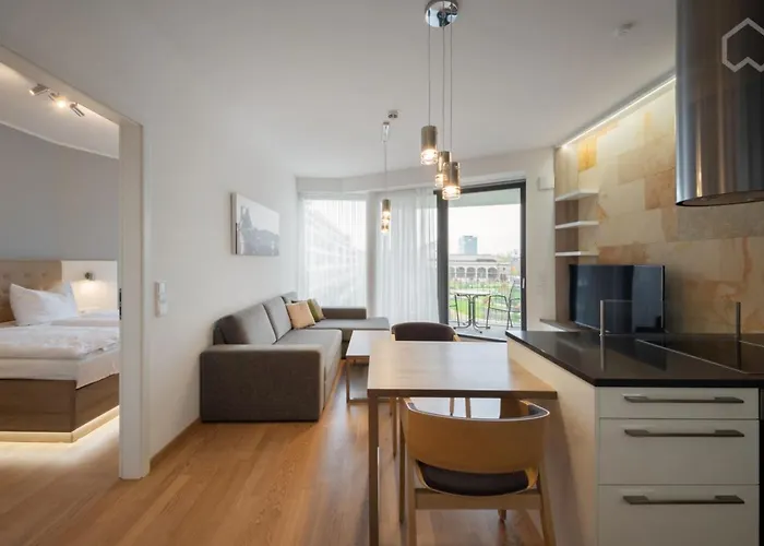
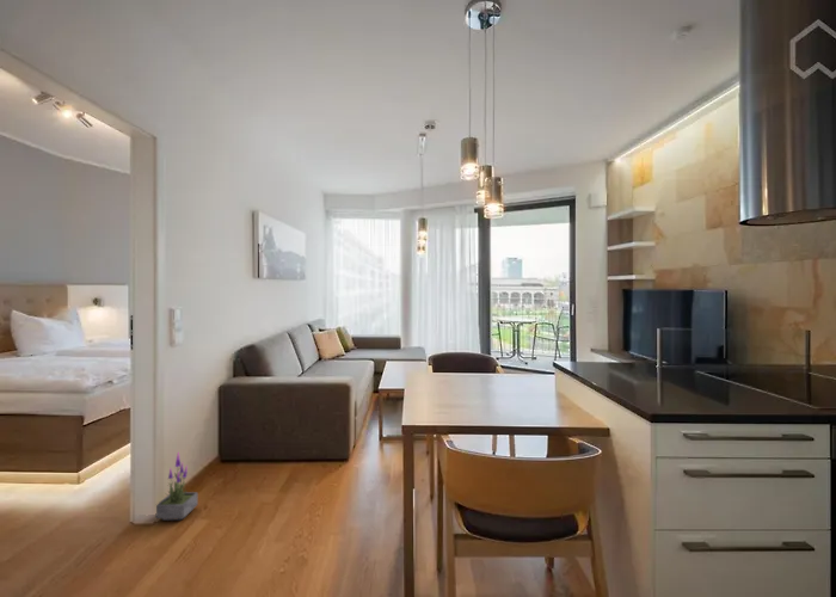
+ potted plant (177, 482)
